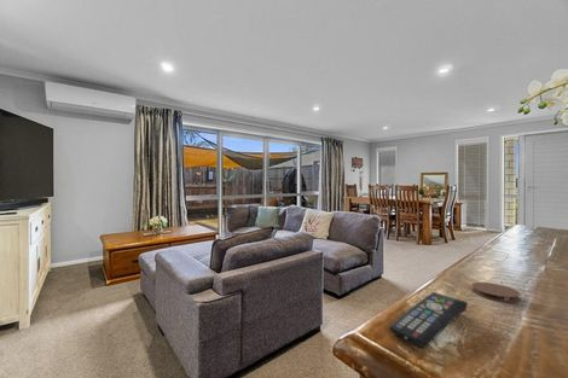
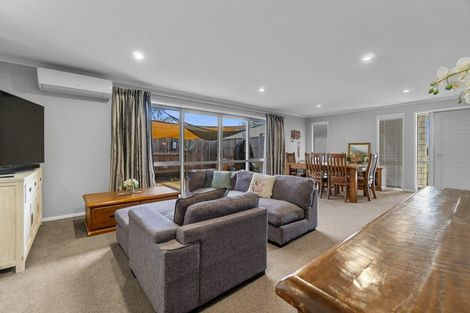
- remote control (431, 315)
- coaster (494, 291)
